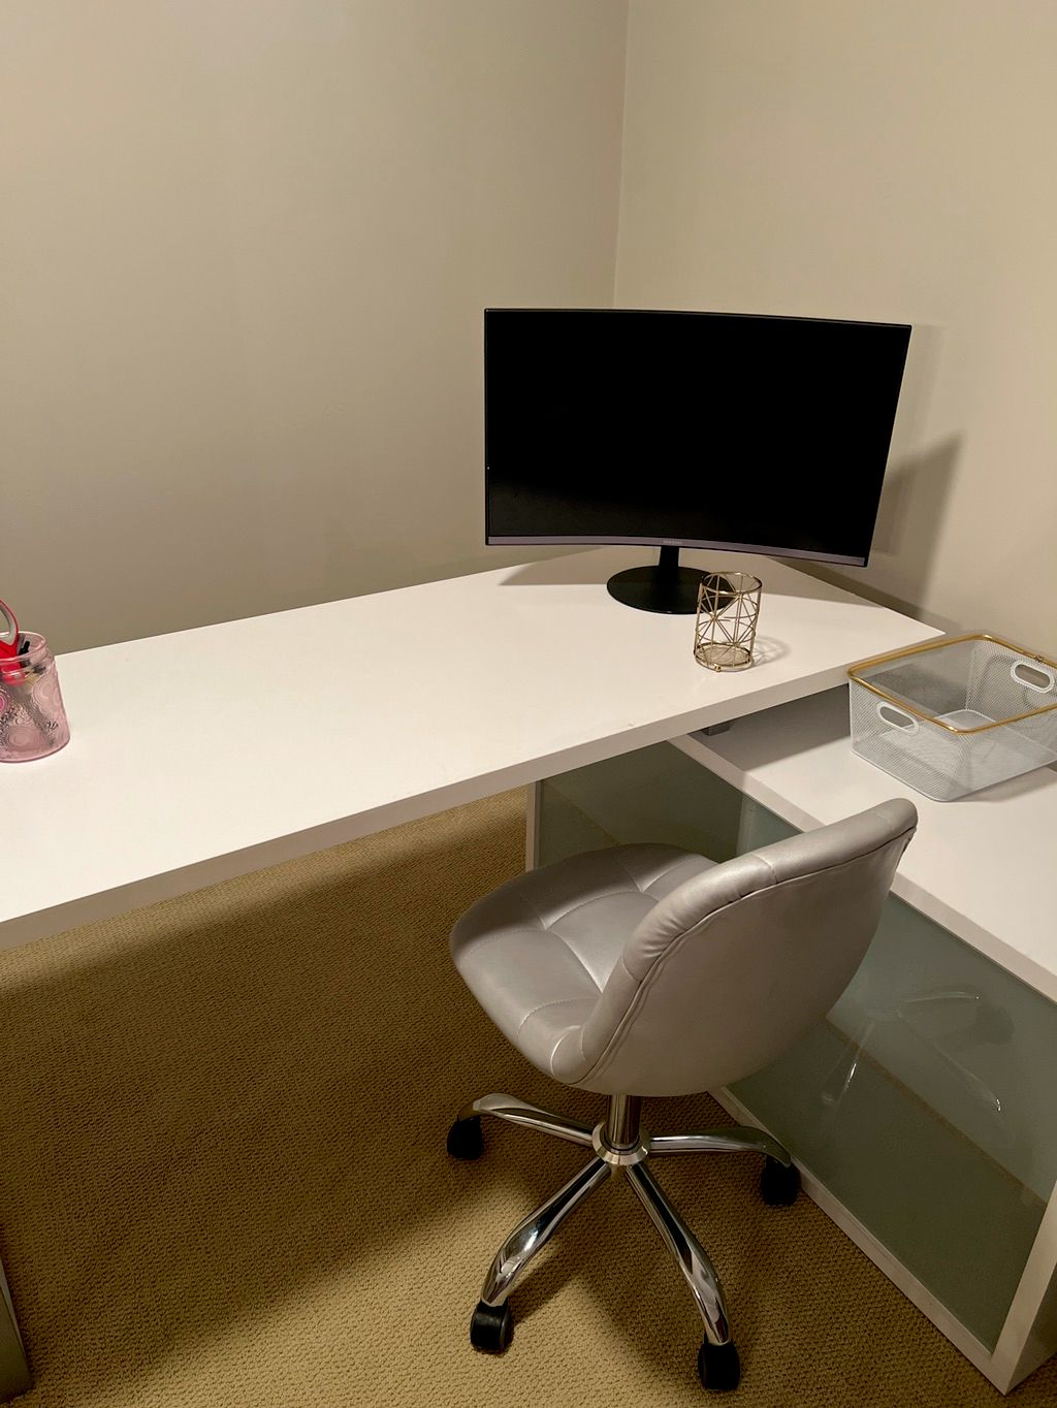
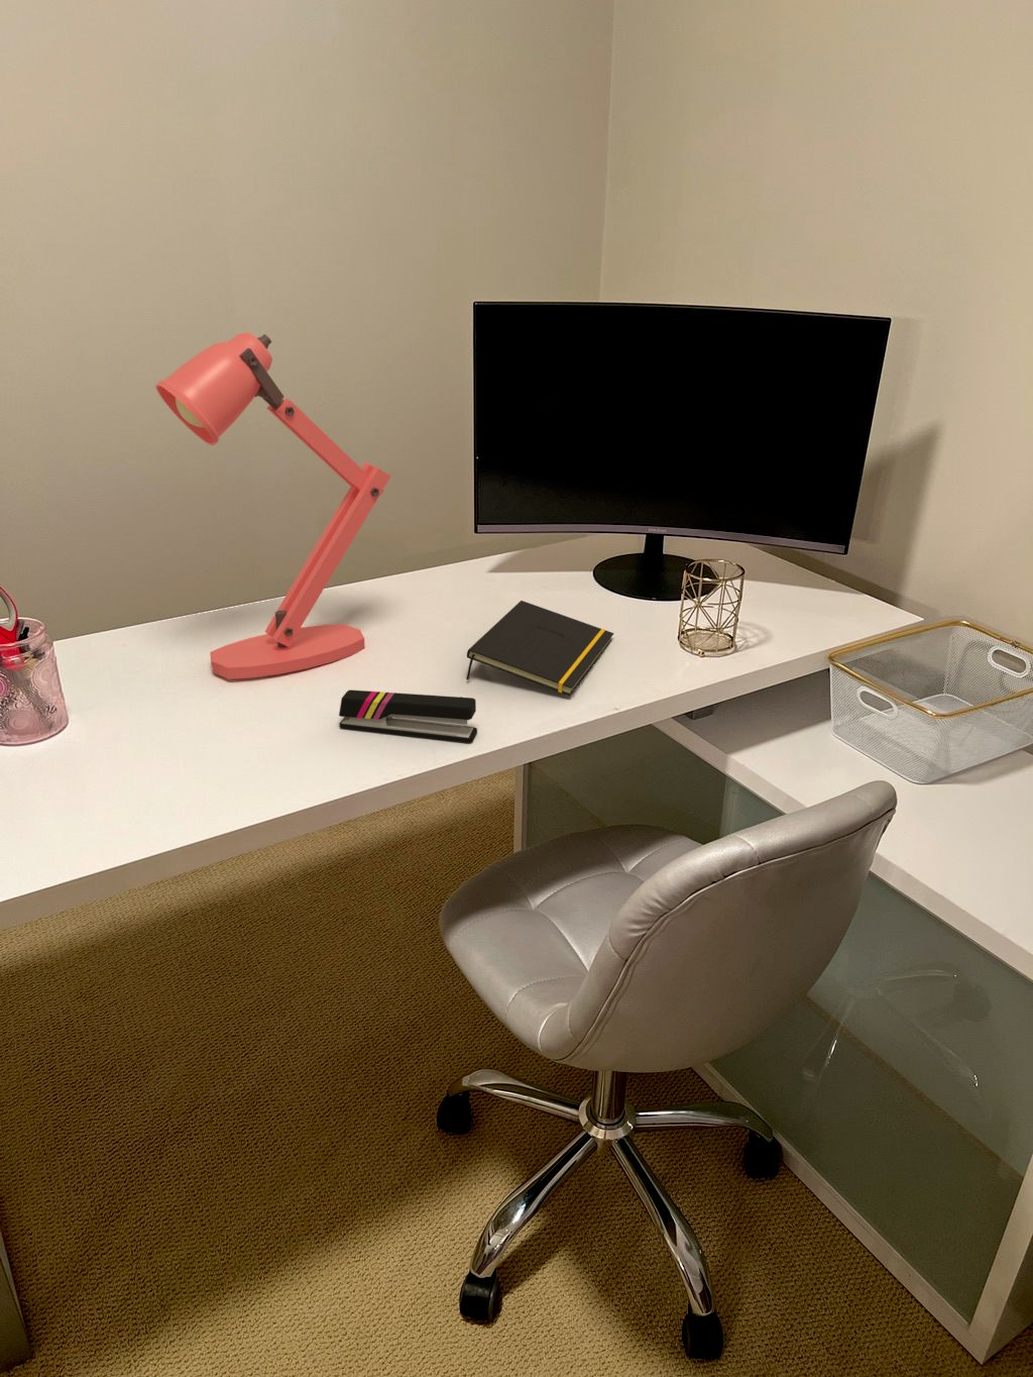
+ desk lamp (324, 529)
+ notepad (544, 644)
+ stapler (408, 711)
